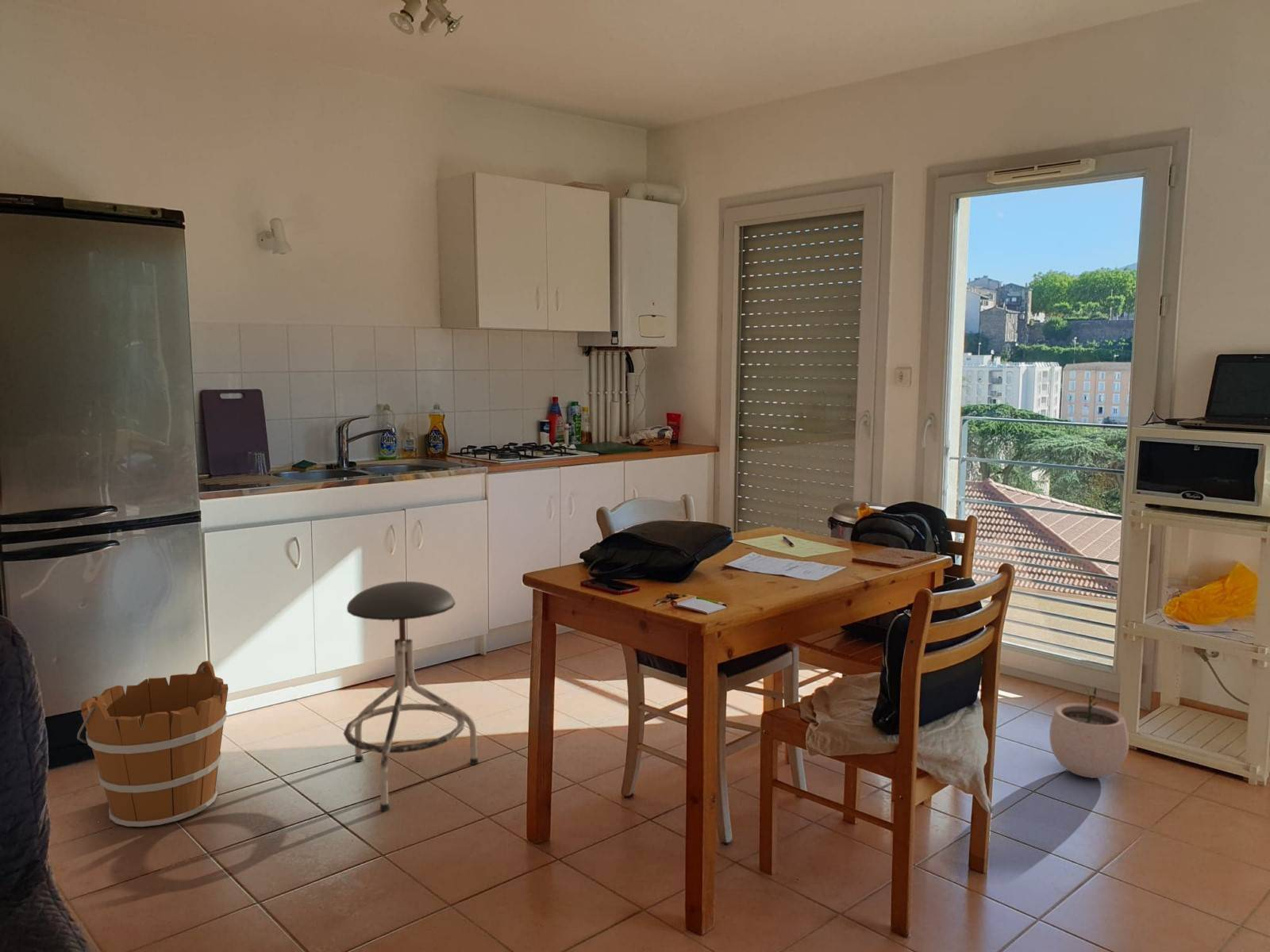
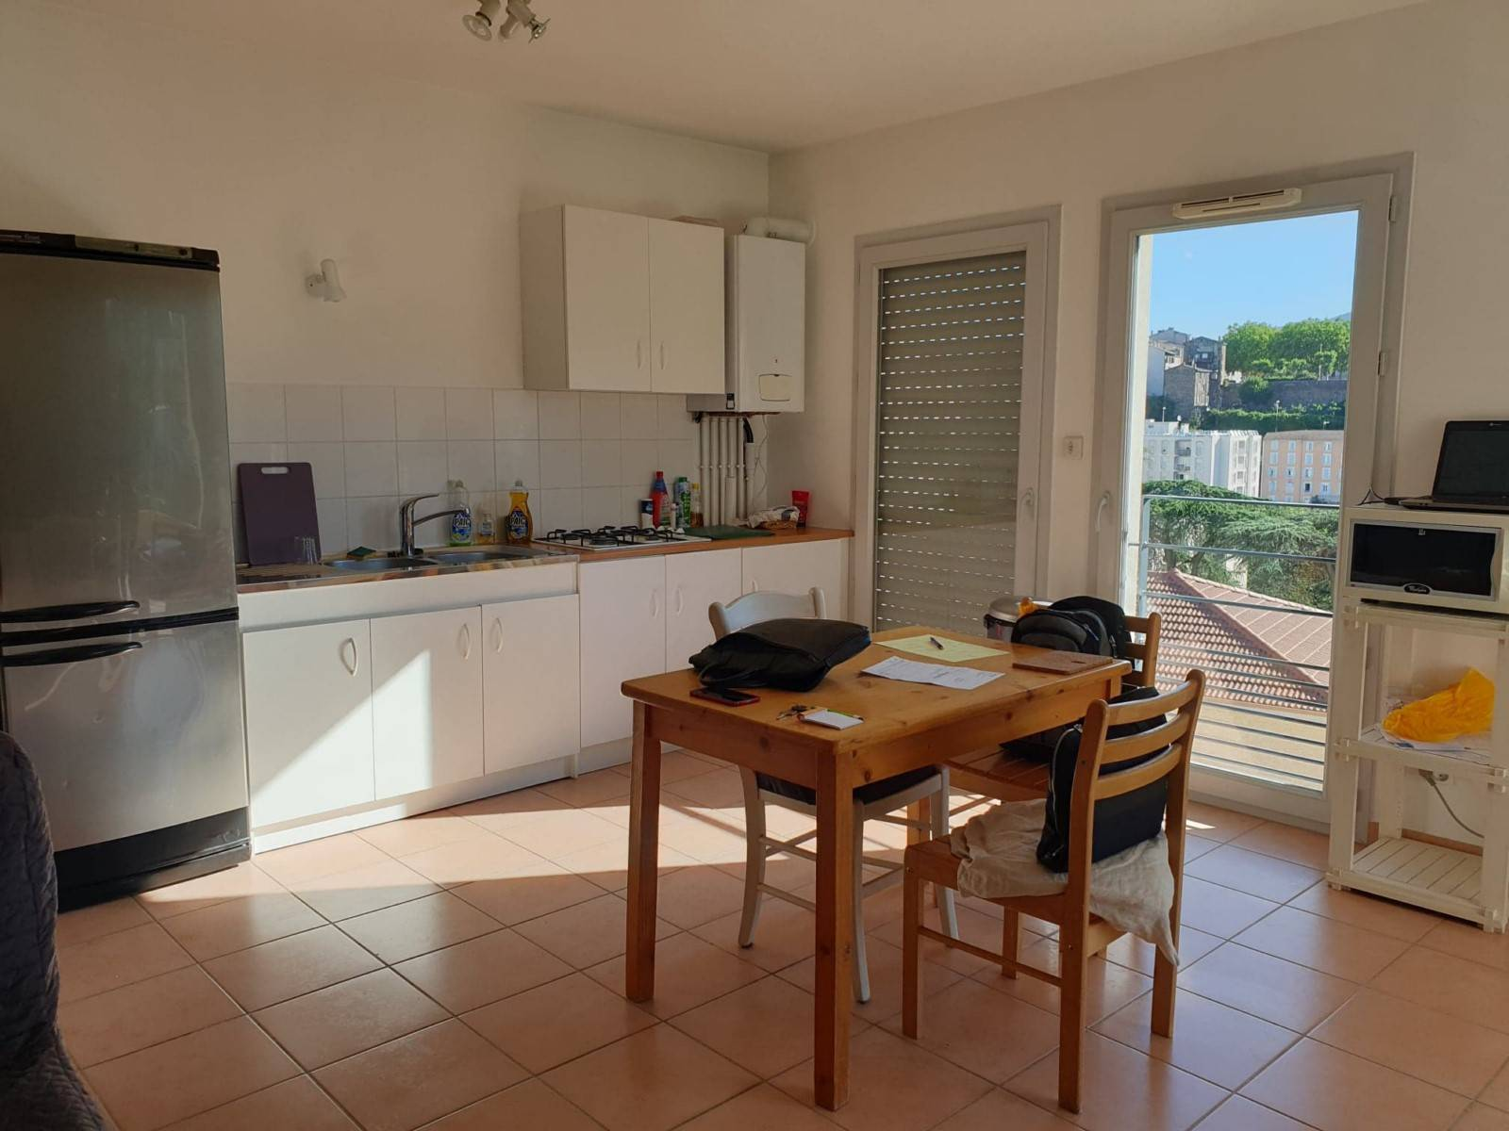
- stool (412, 680)
- bucket (160, 742)
- plant pot (1088, 730)
